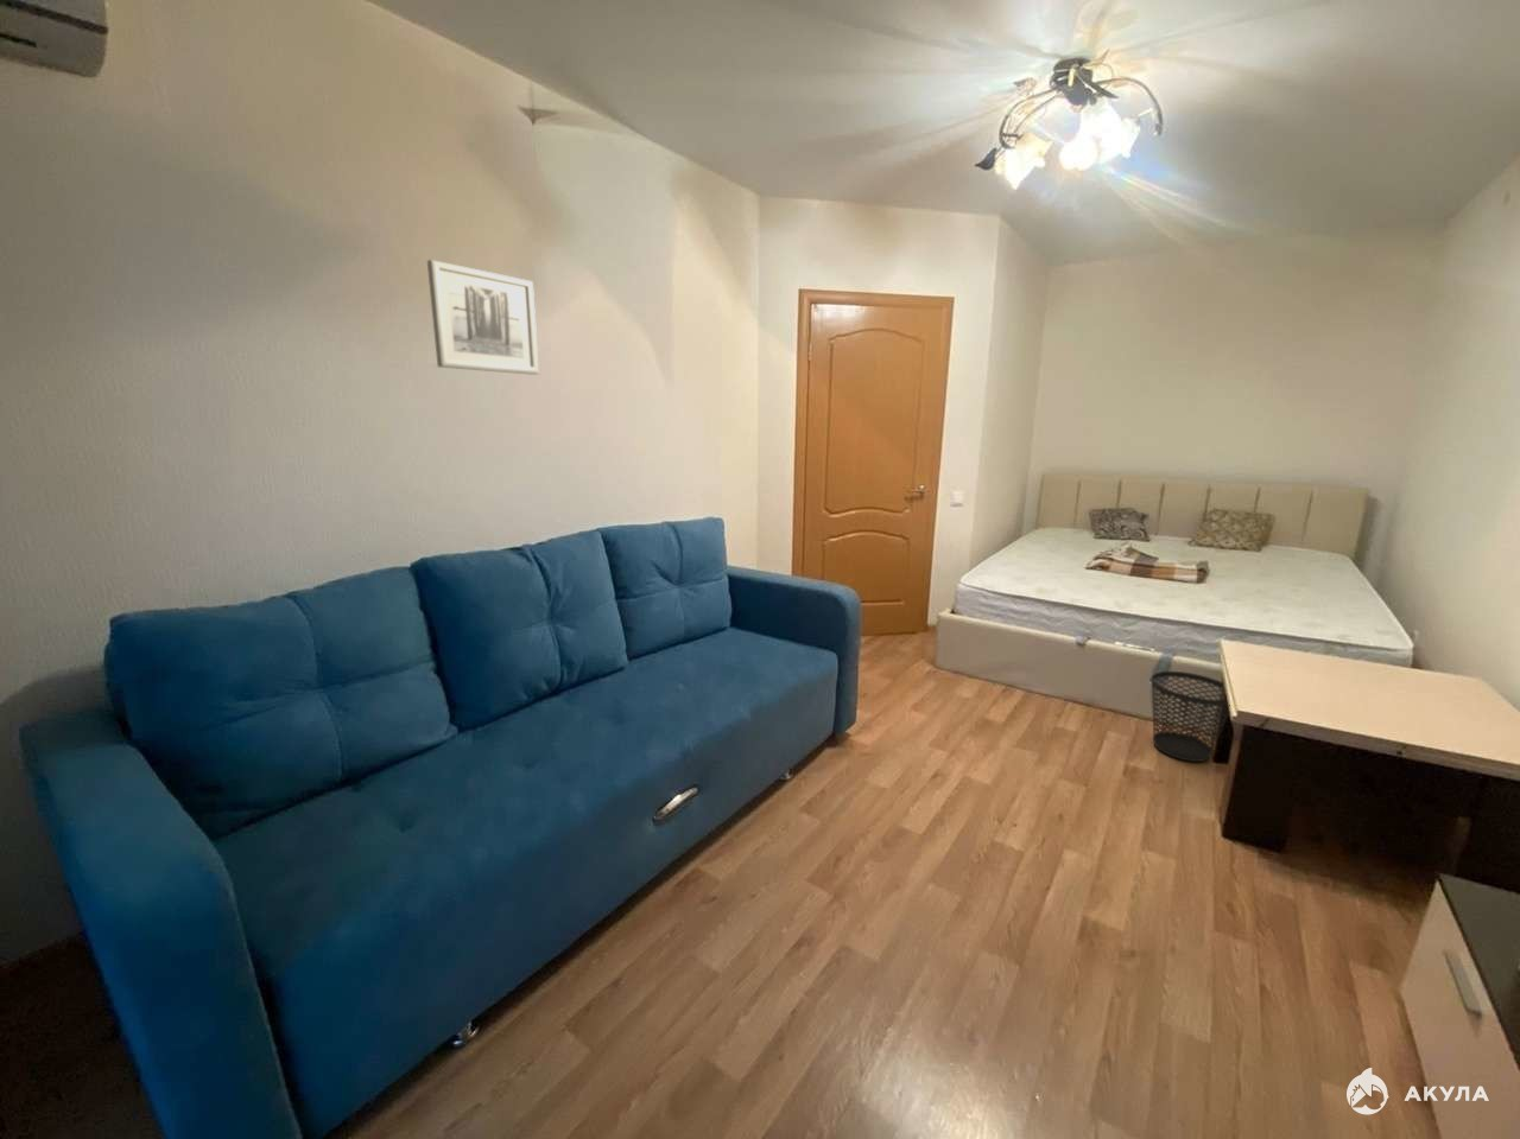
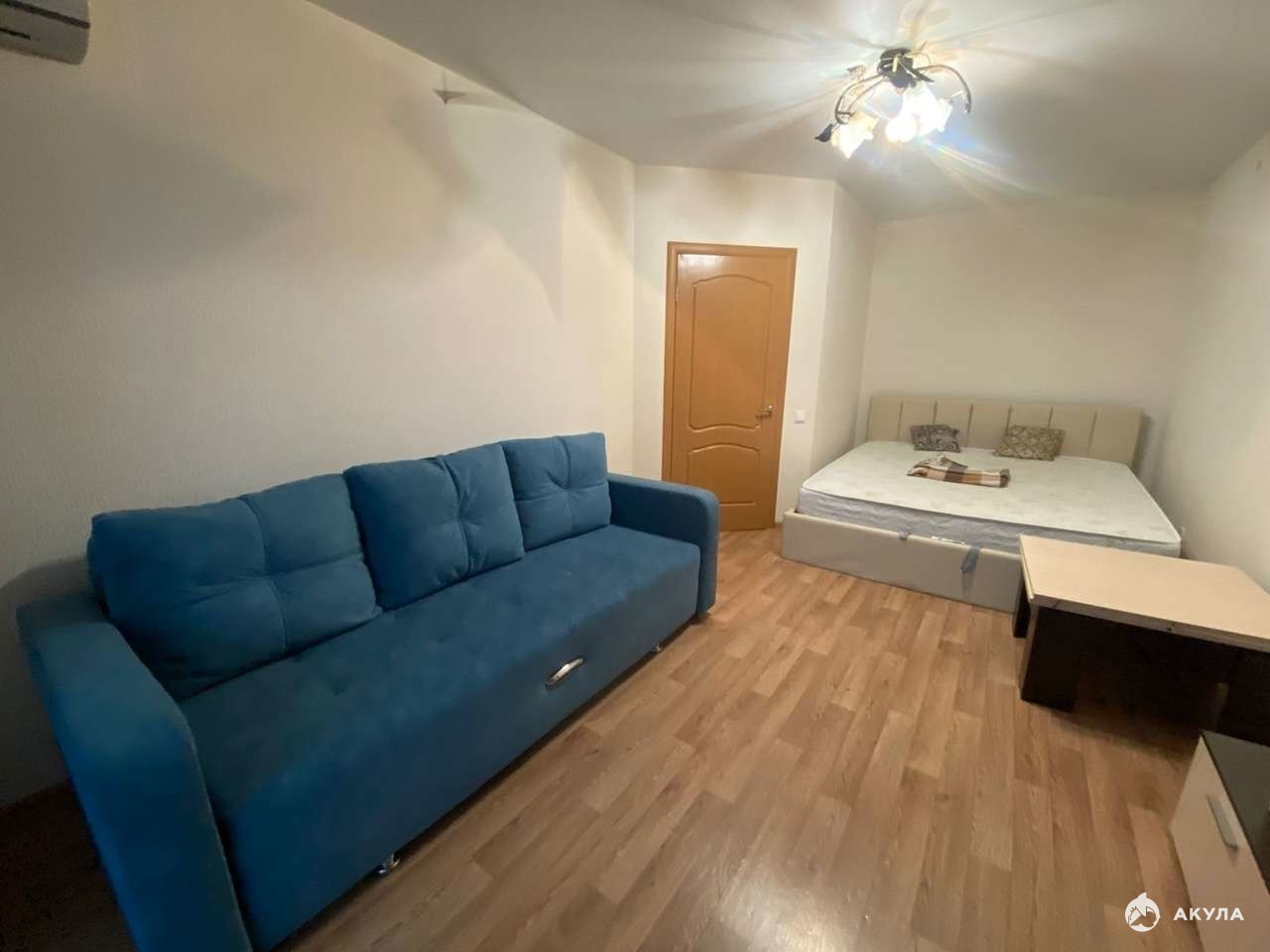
- wastebasket (1187, 718)
- wall art (487, 322)
